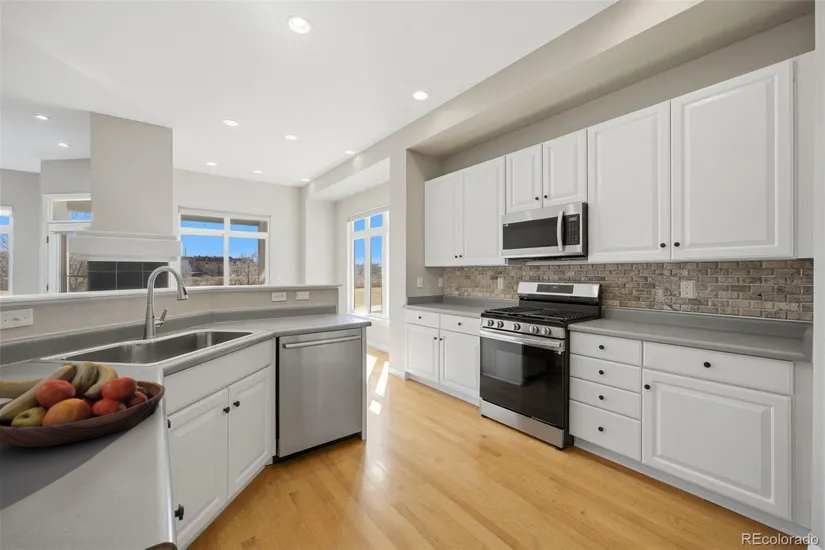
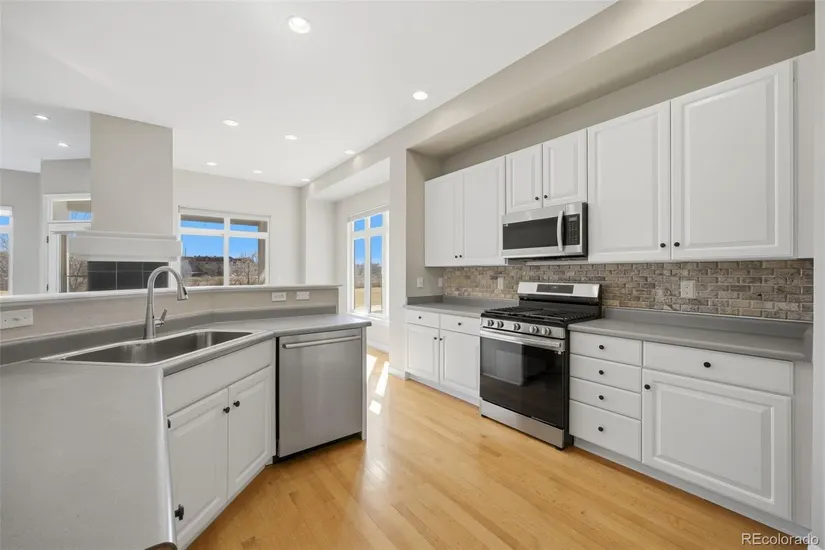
- fruit bowl (81, 394)
